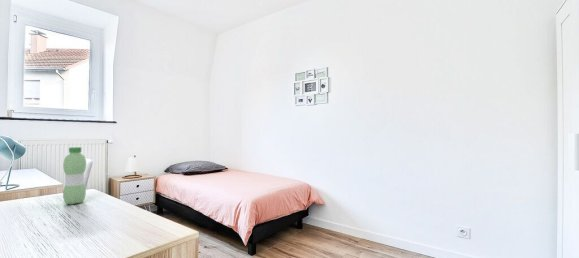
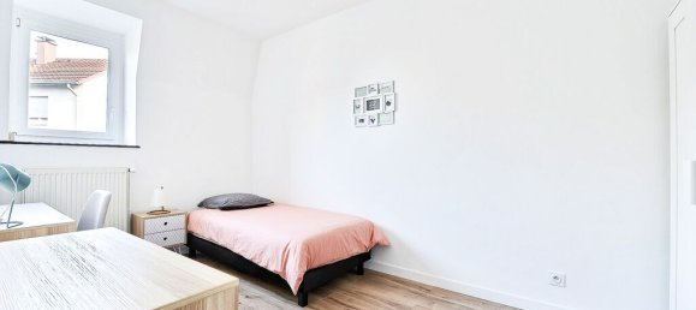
- water bottle (74, 175)
